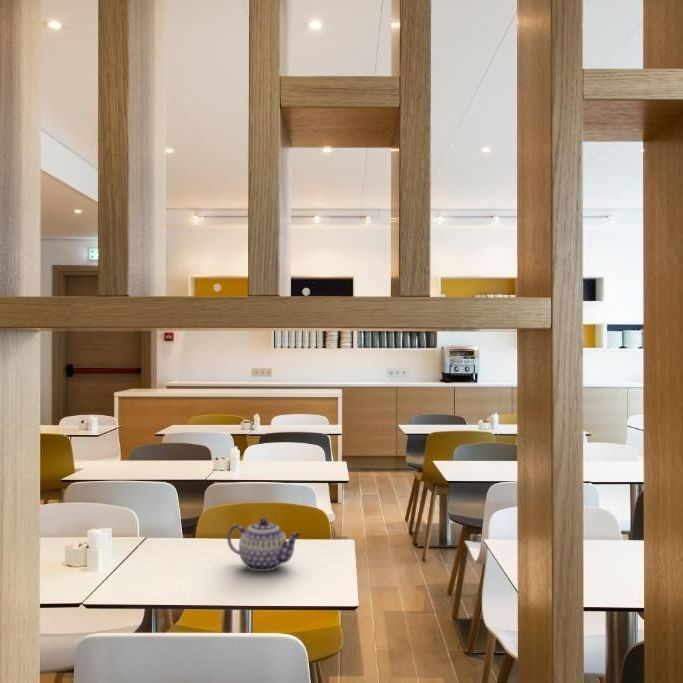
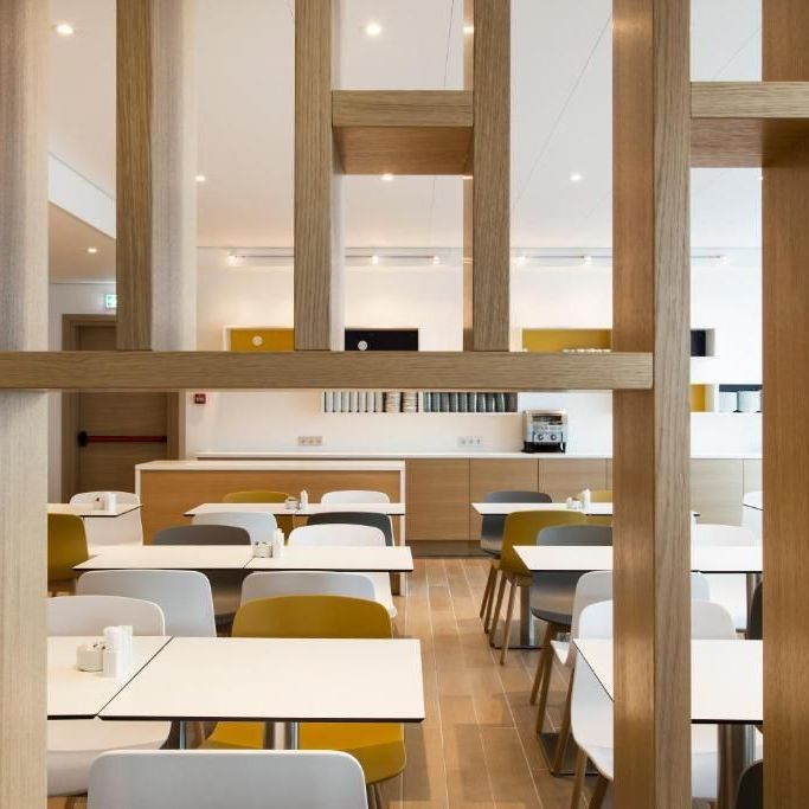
- teapot (263, 542)
